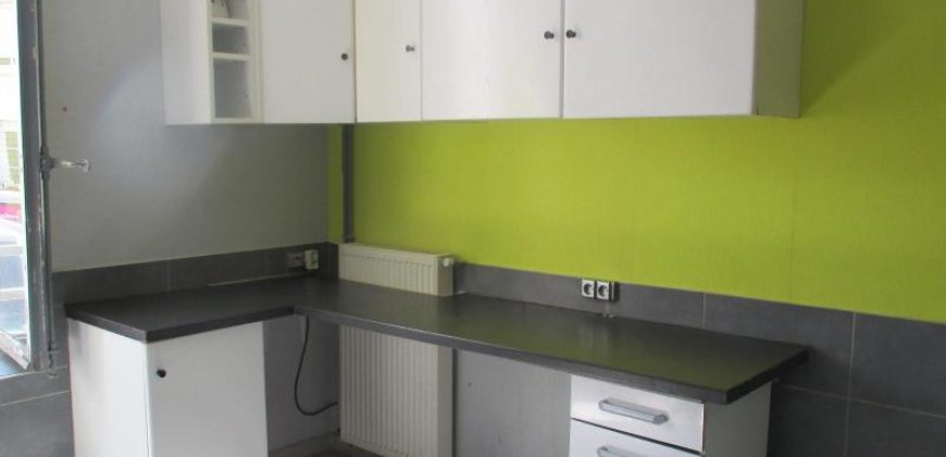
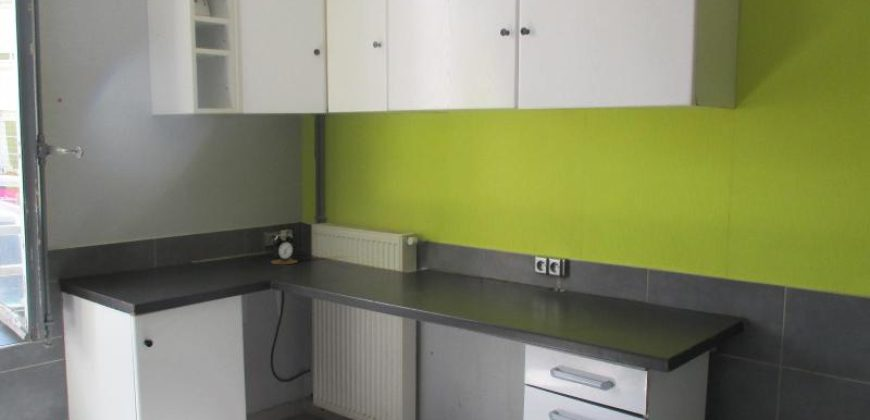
+ alarm clock (284, 248)
